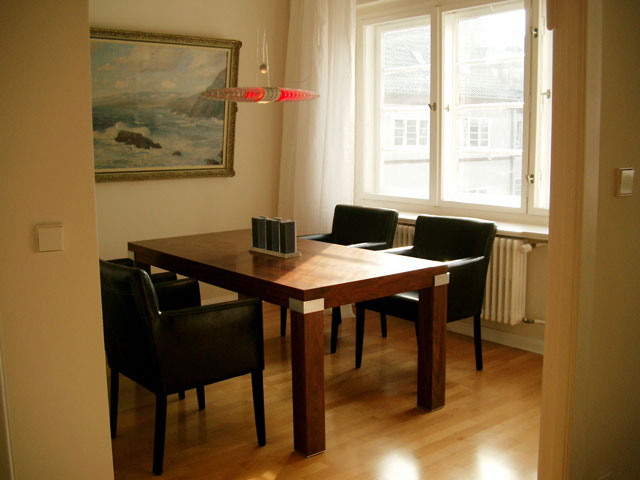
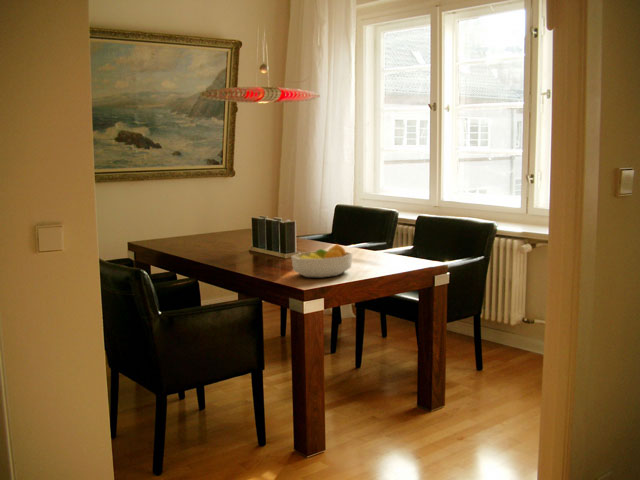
+ fruit bowl (322, 259)
